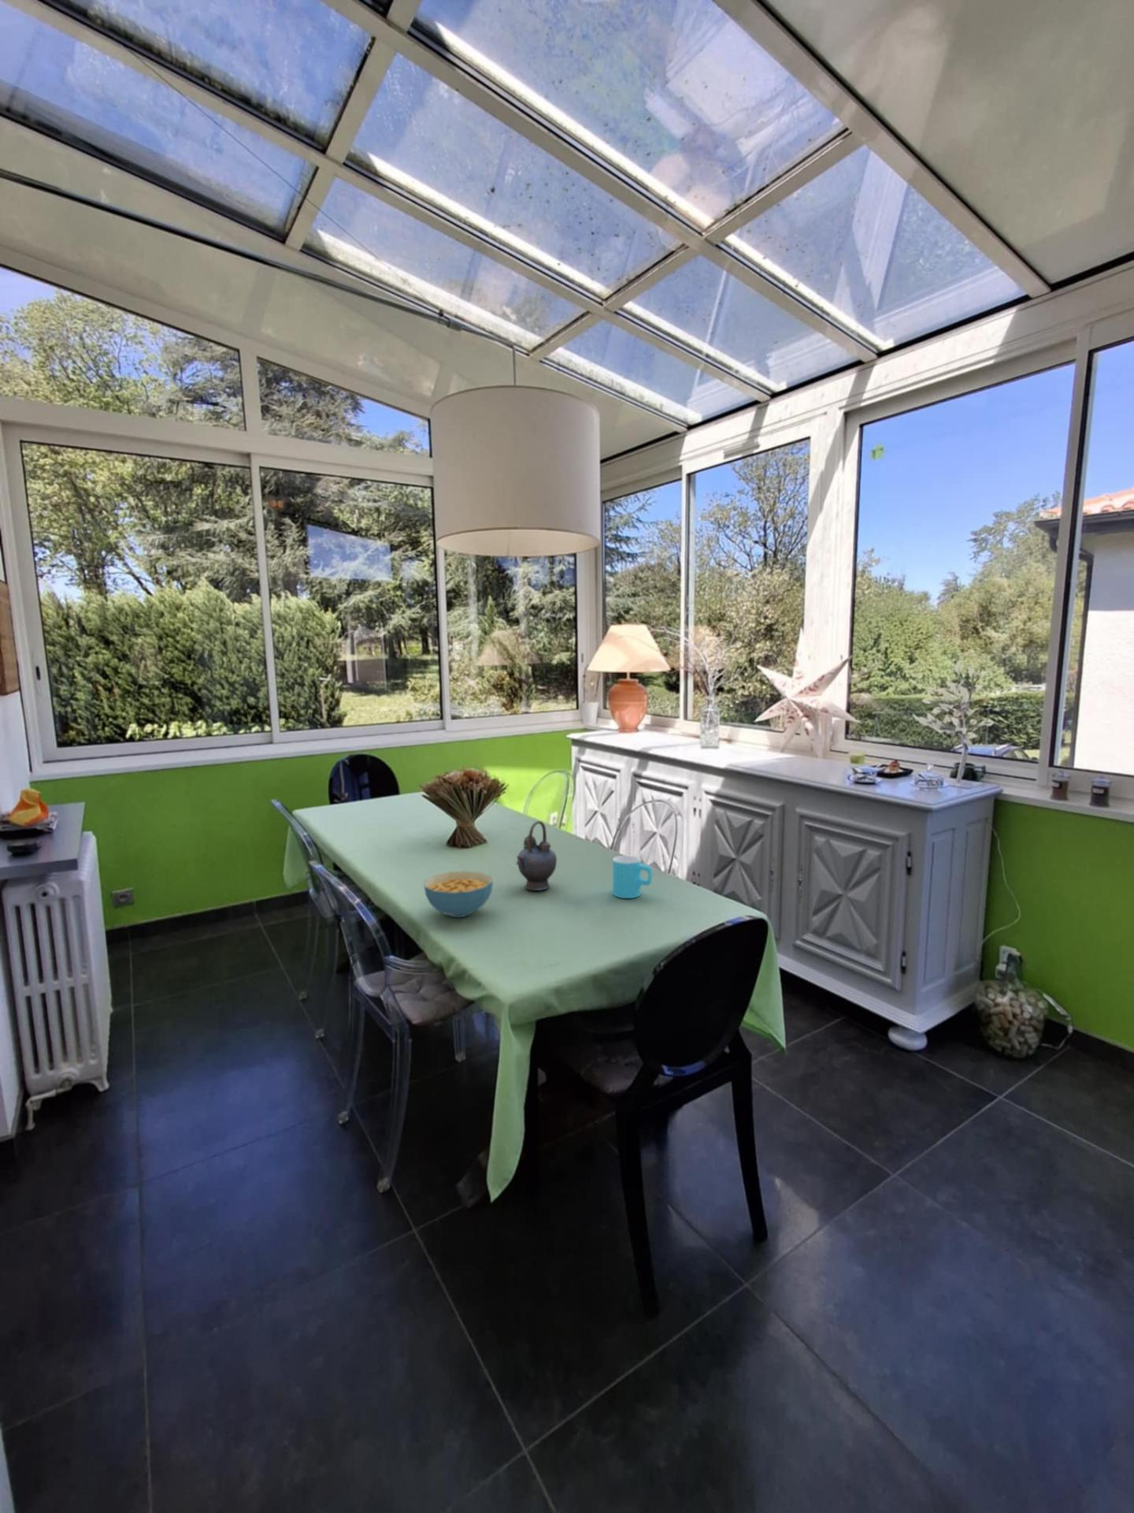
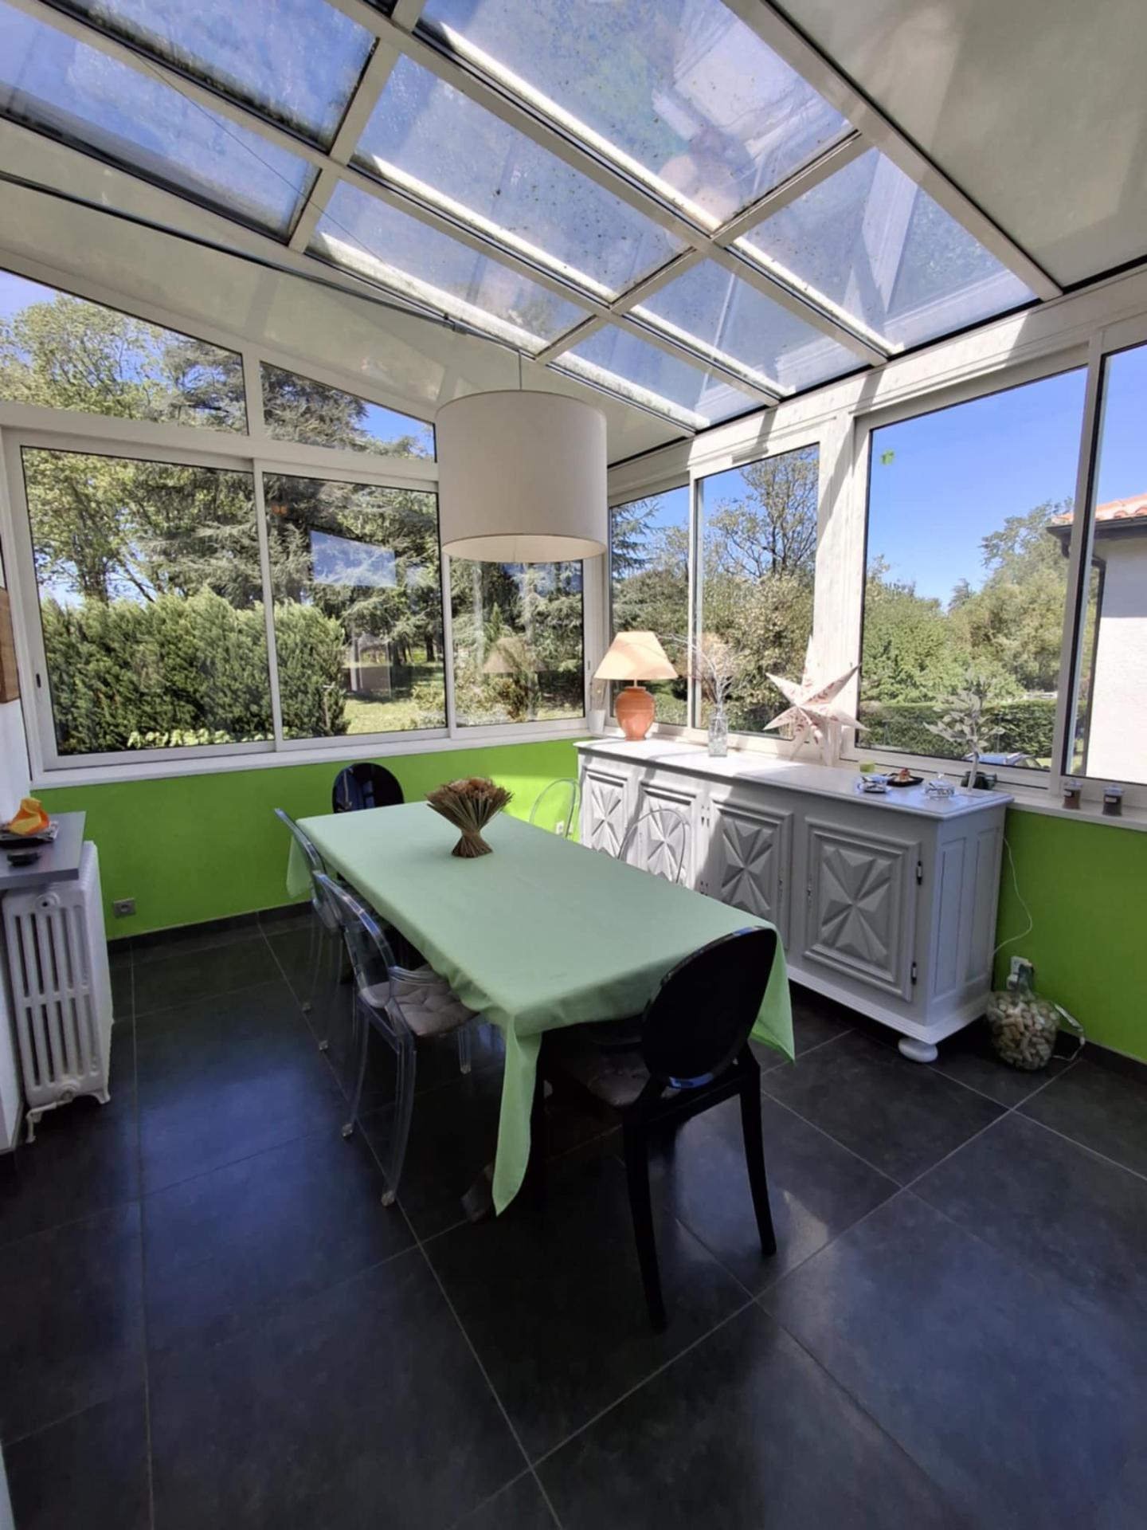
- cup (630, 878)
- cereal bowl (459, 897)
- teapot (534, 855)
